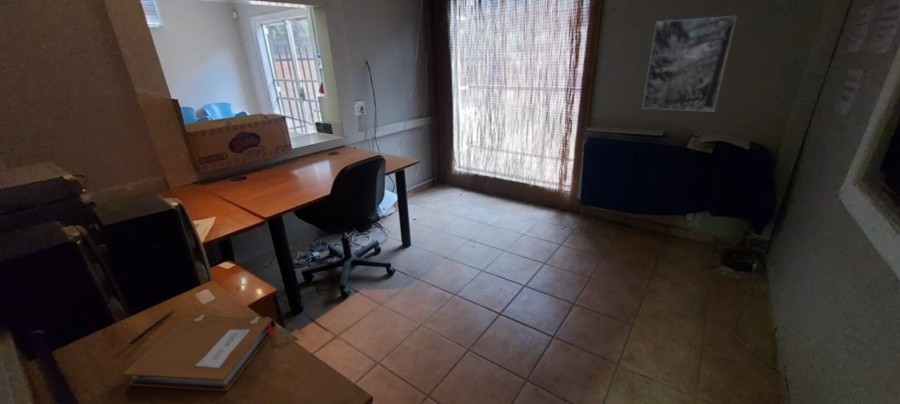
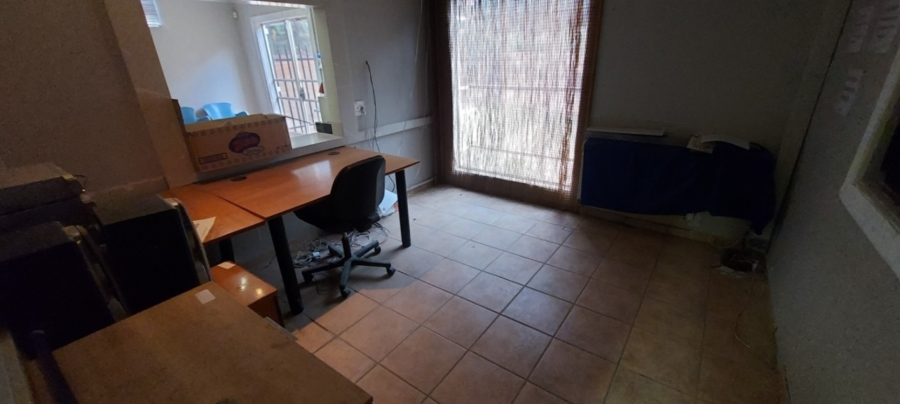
- notebook (210, 347)
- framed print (685, 66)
- pen (154, 325)
